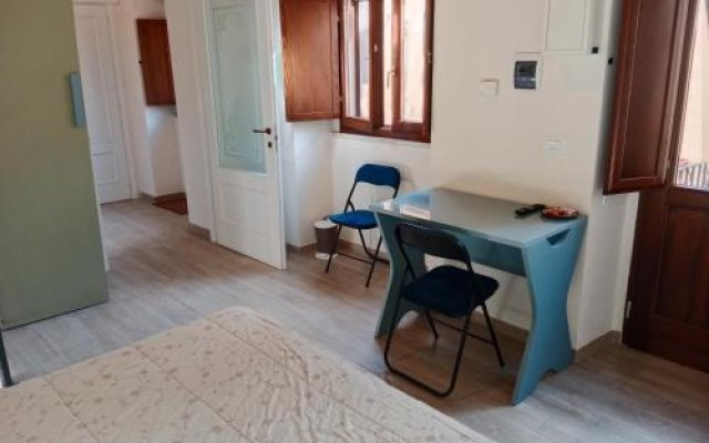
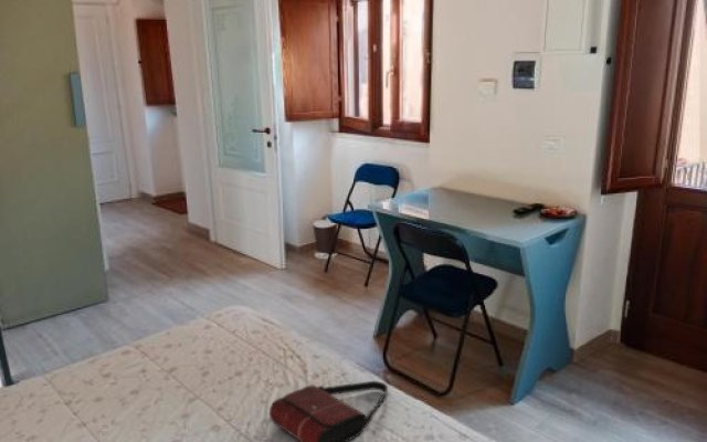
+ shoulder bag (341, 402)
